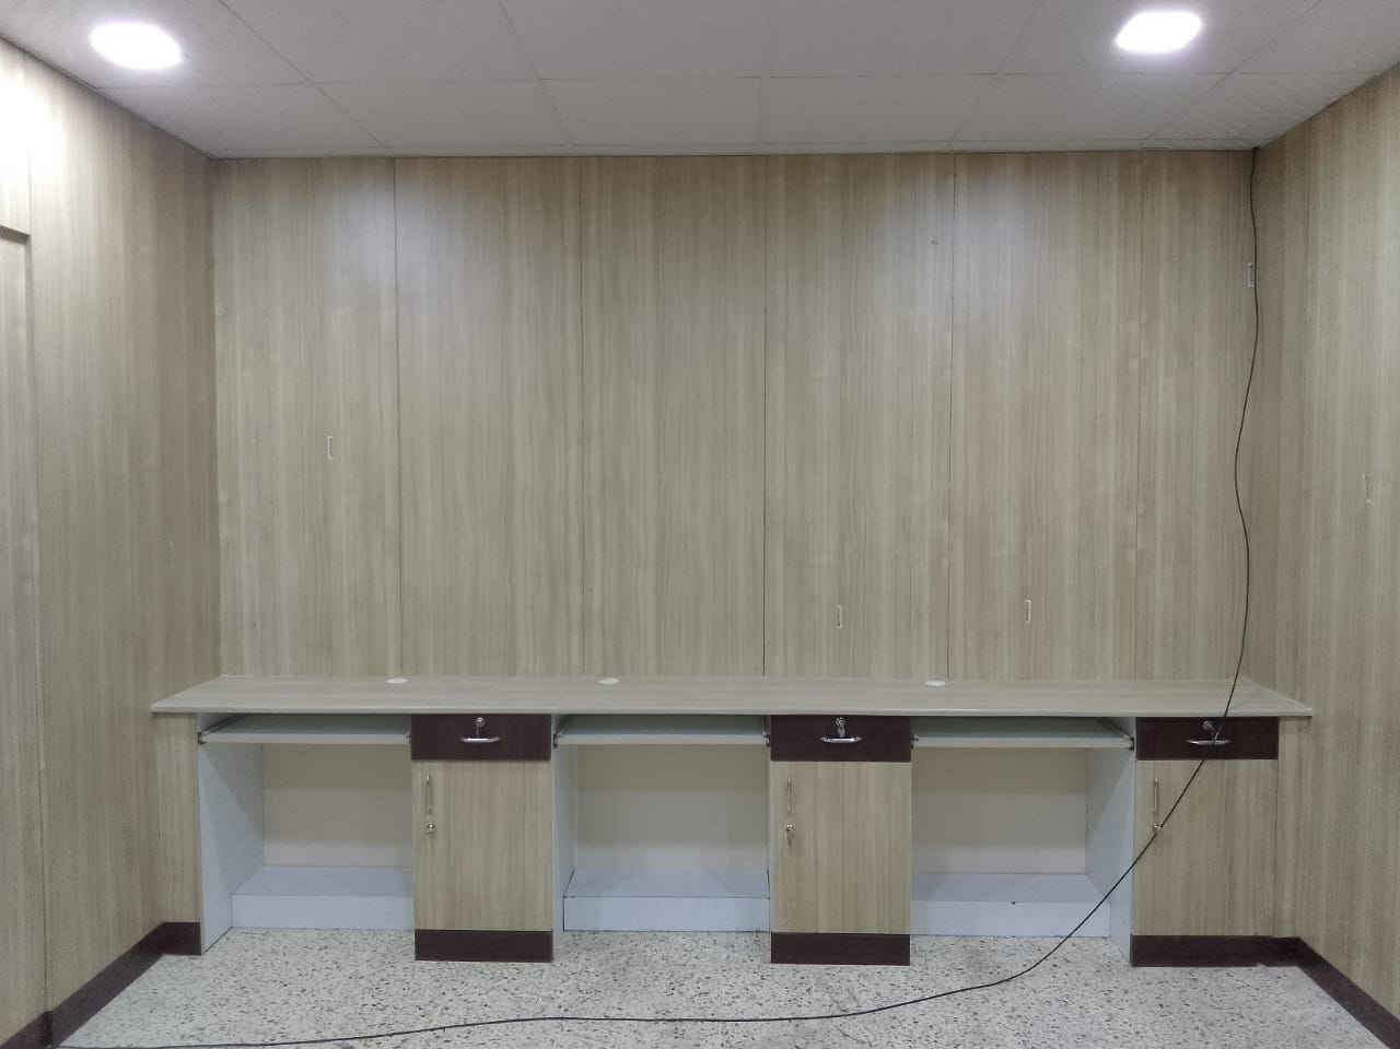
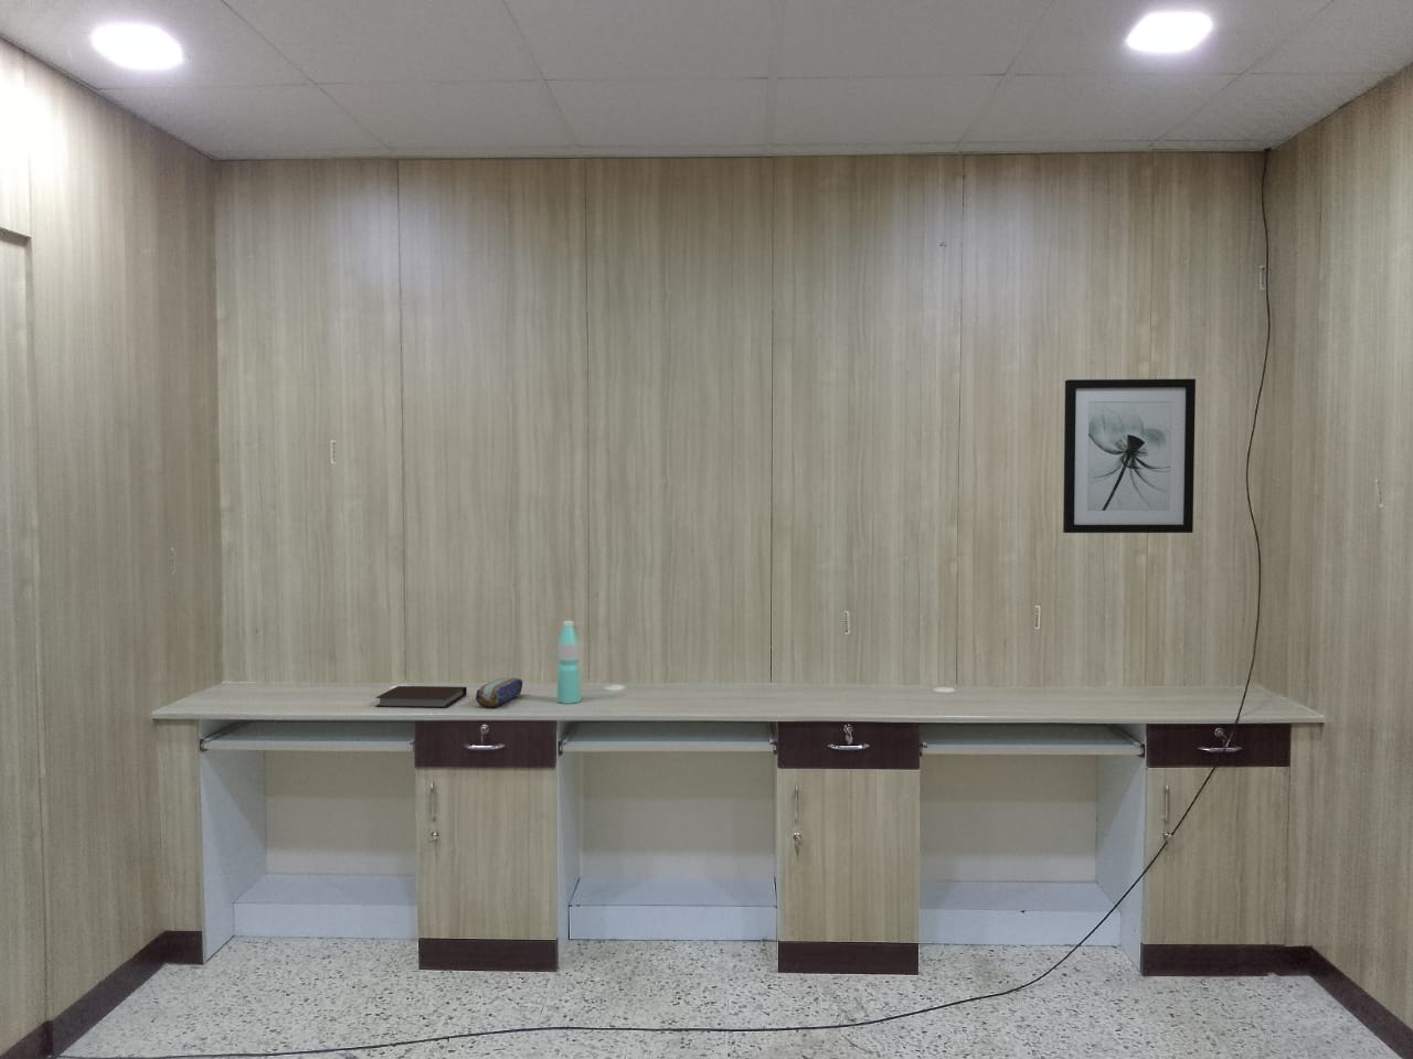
+ water bottle (569, 661)
+ notebook (422, 696)
+ pencil case (498, 691)
+ wall art (1128, 456)
